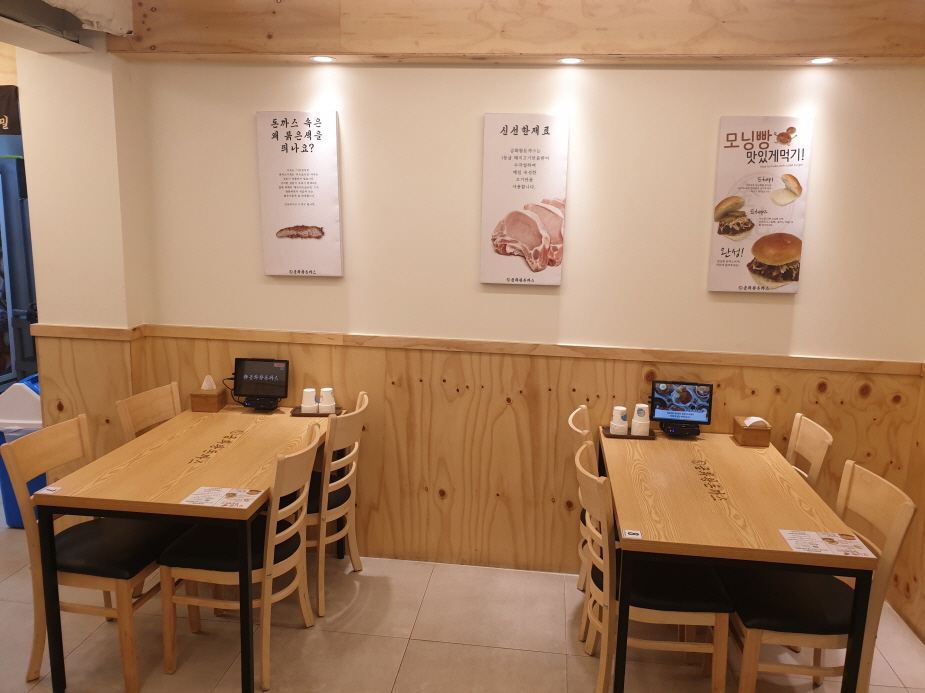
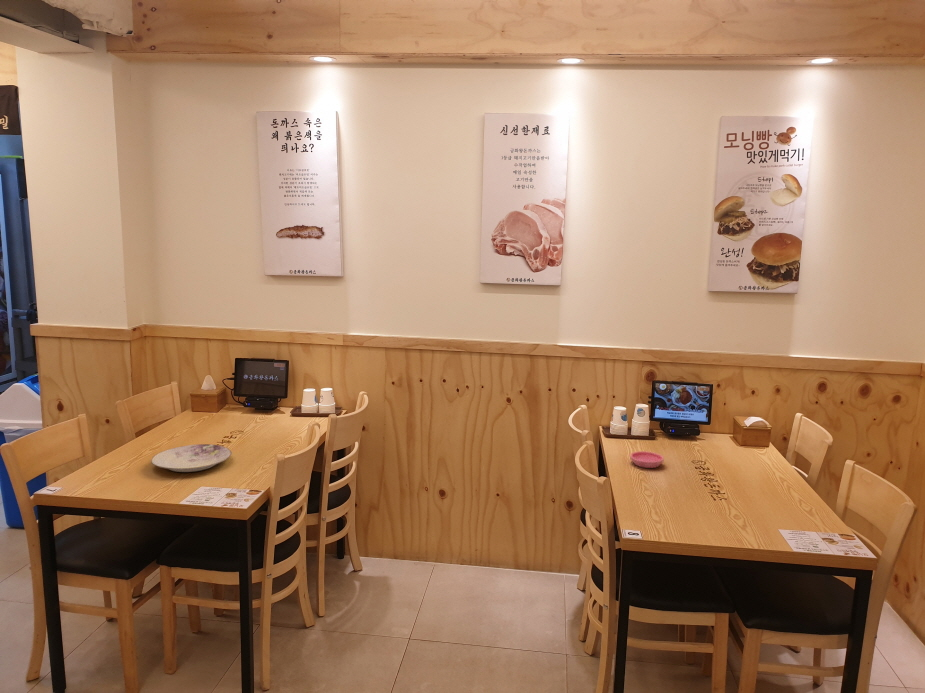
+ saucer (646, 460)
+ plate (192, 459)
